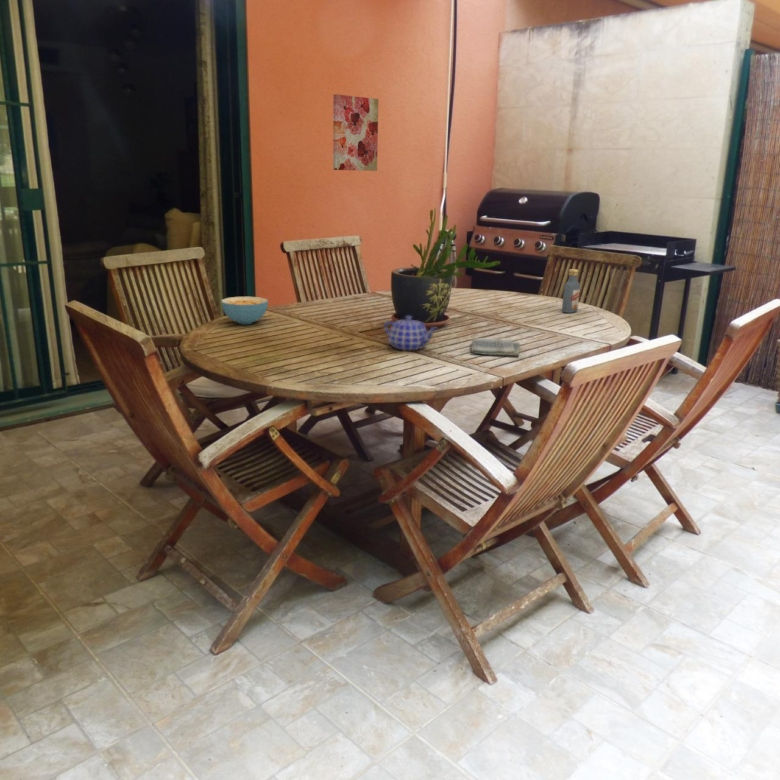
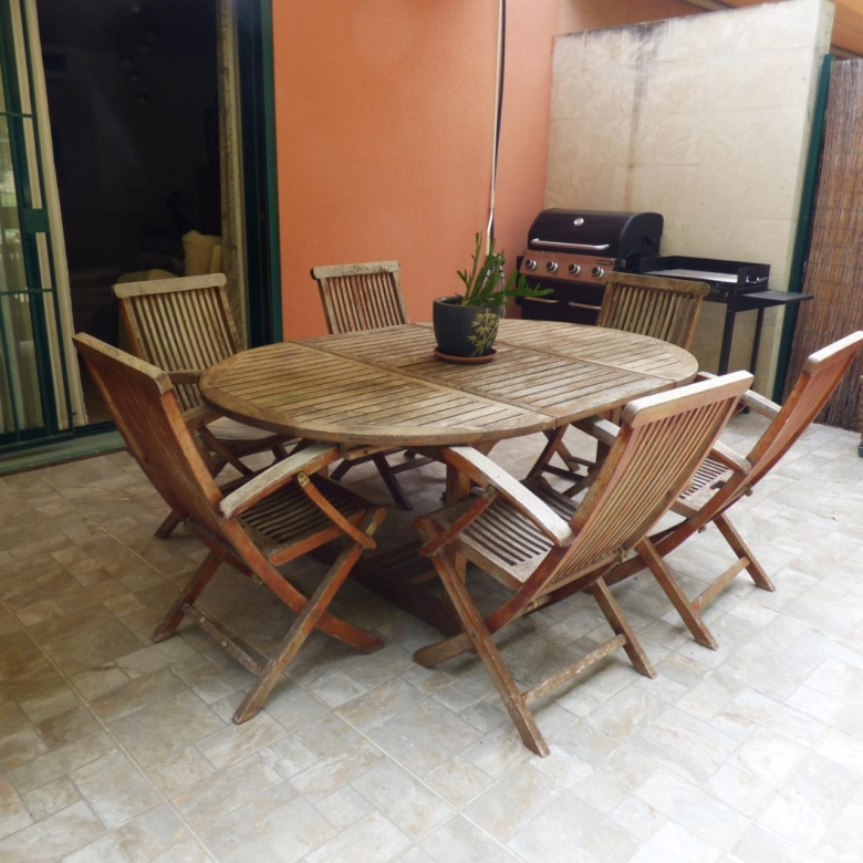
- vodka (571, 290)
- dish towel (495, 345)
- cereal bowl (245, 311)
- wall art (356, 134)
- teapot (410, 332)
